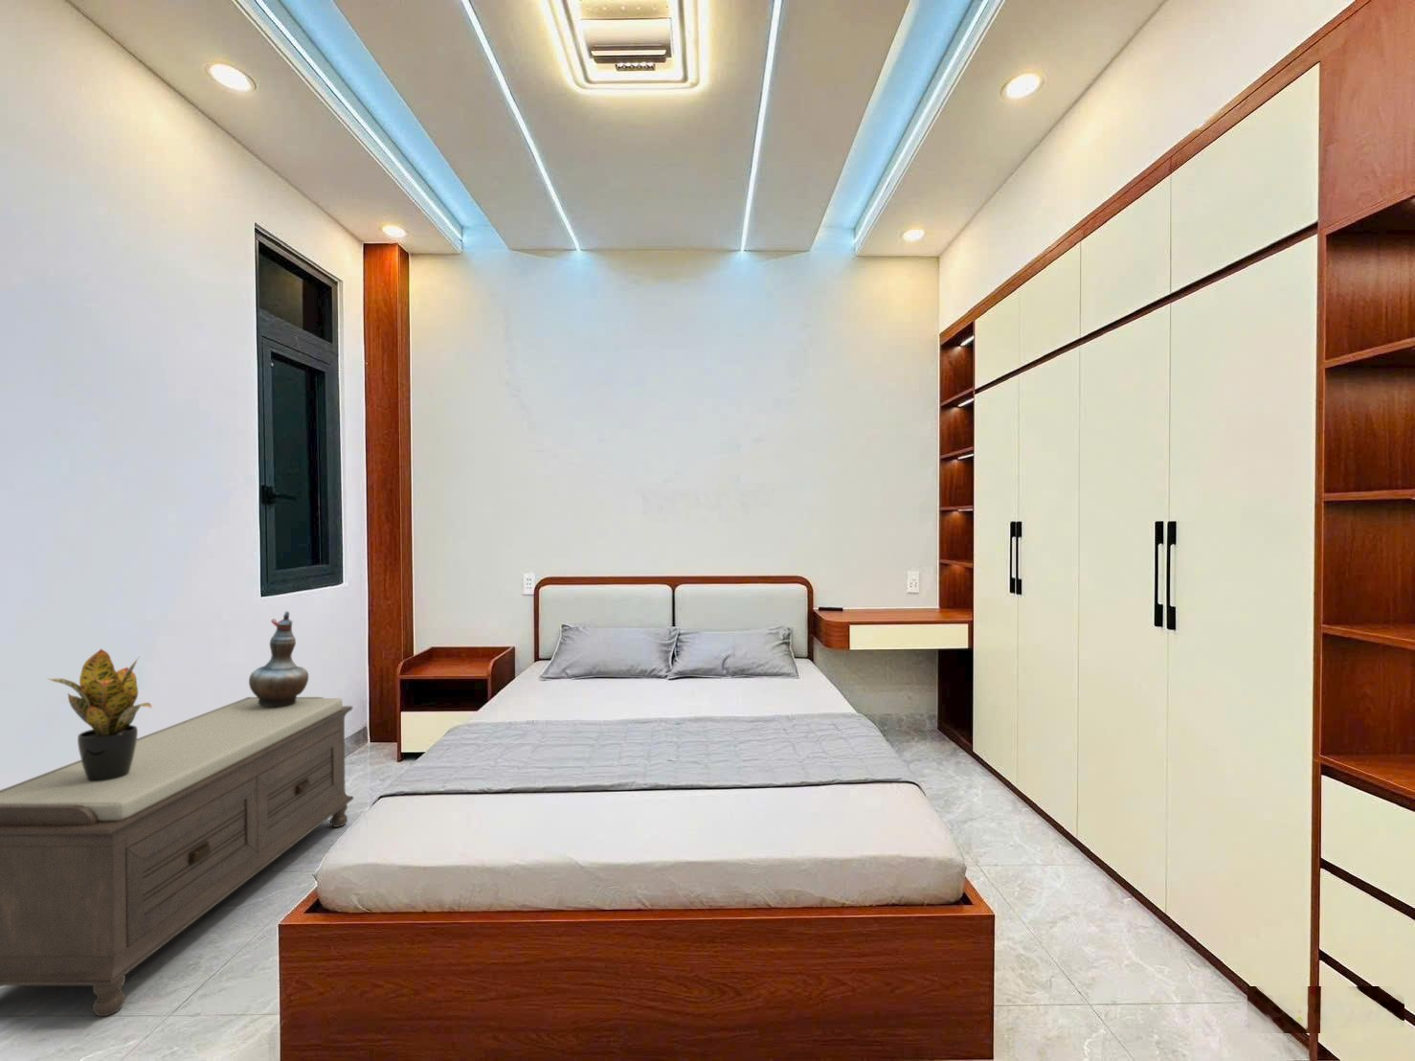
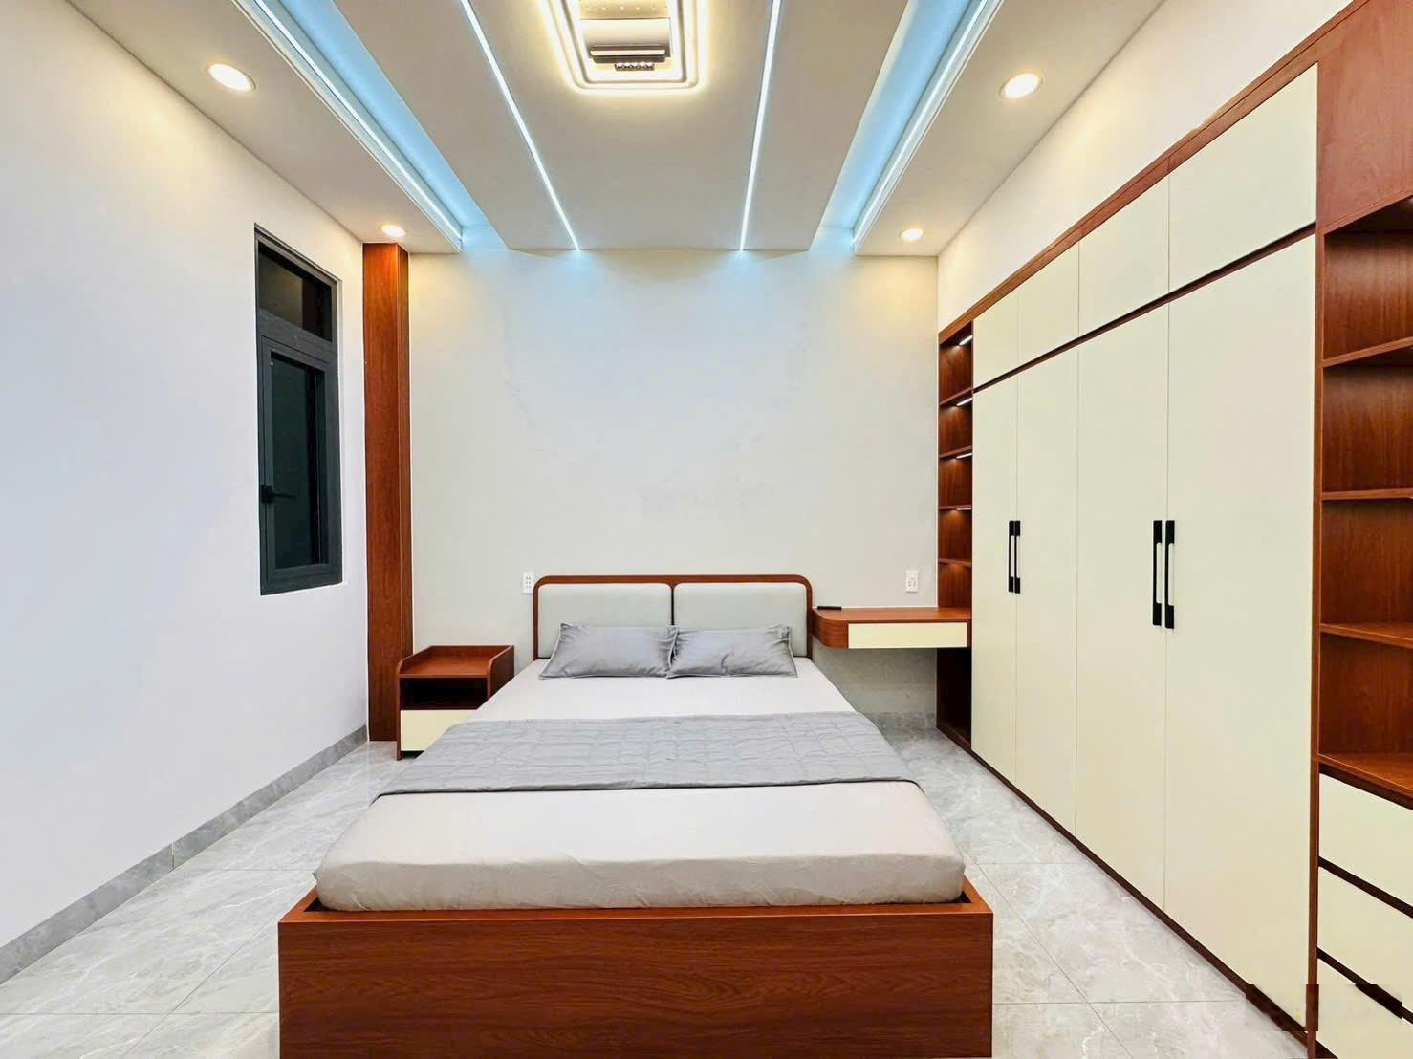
- bench (199, 817)
- decorative vase (279, 656)
- potted plant (107, 711)
